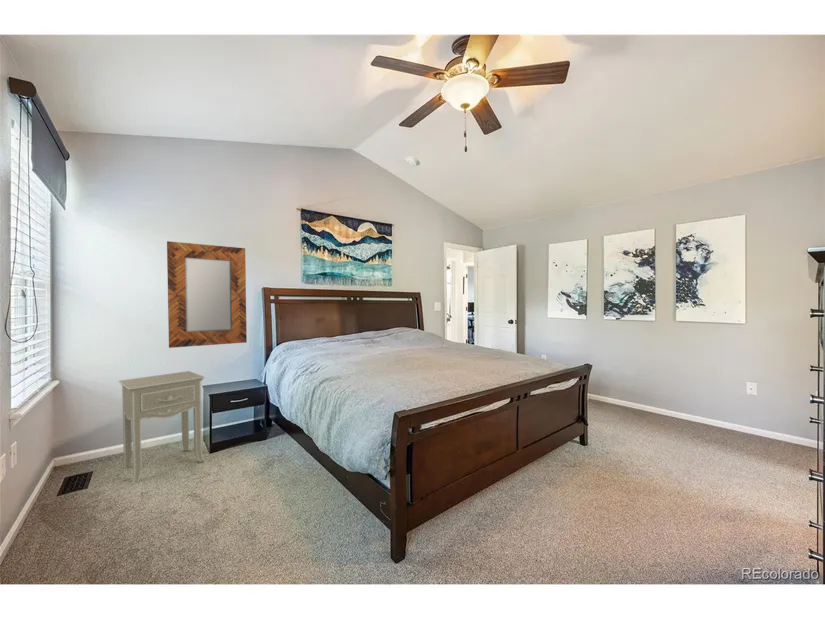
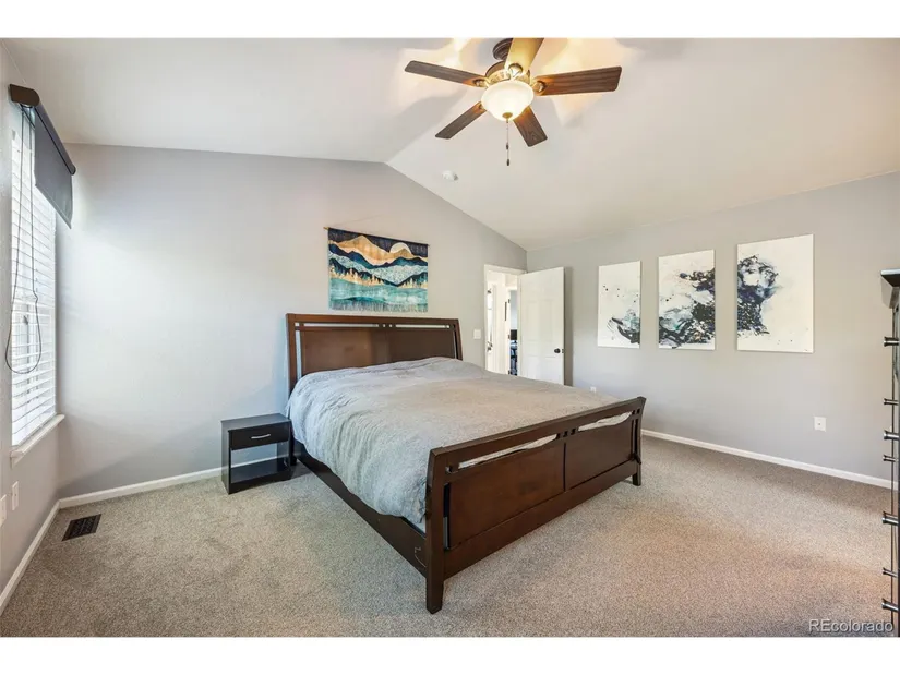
- nightstand (163, 417)
- home mirror (209, 295)
